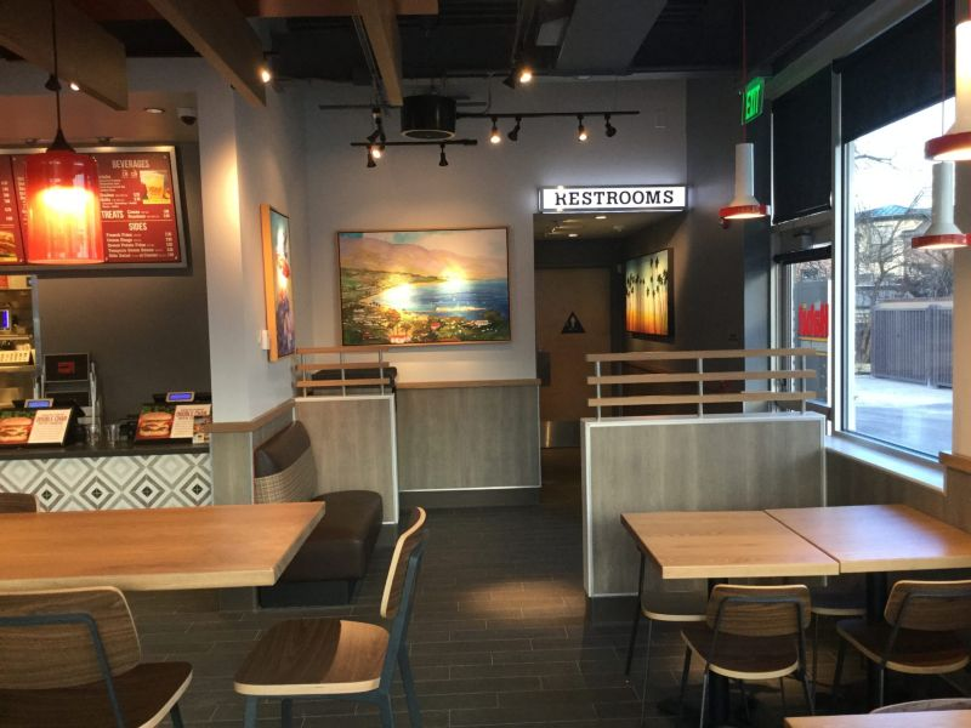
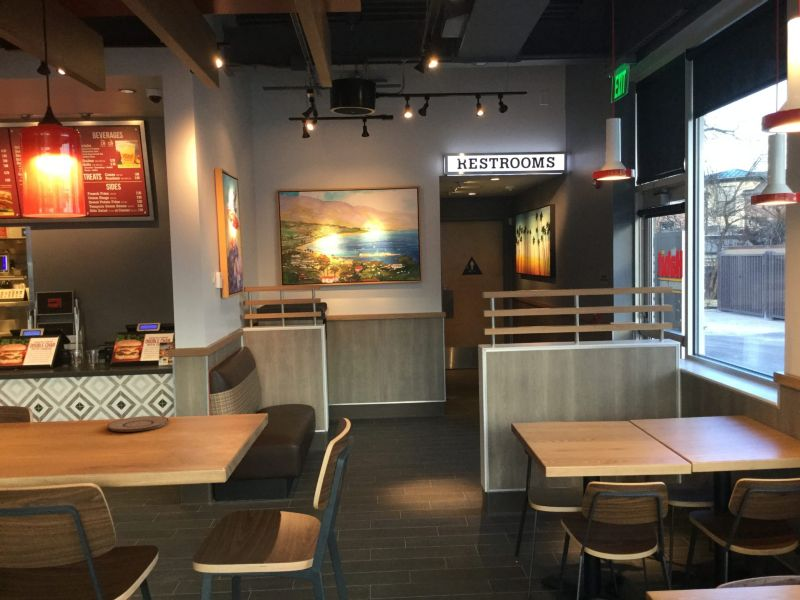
+ plate (138, 423)
